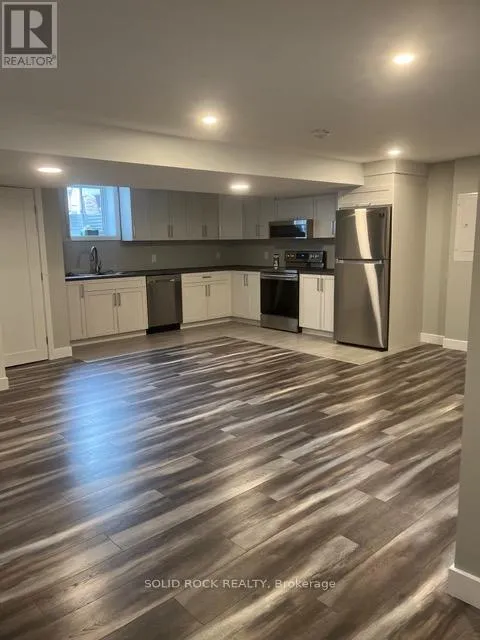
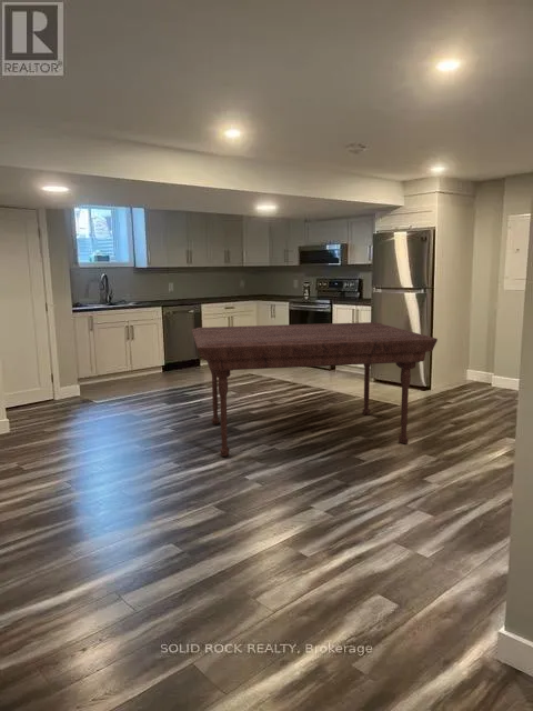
+ dining table (303, 365)
